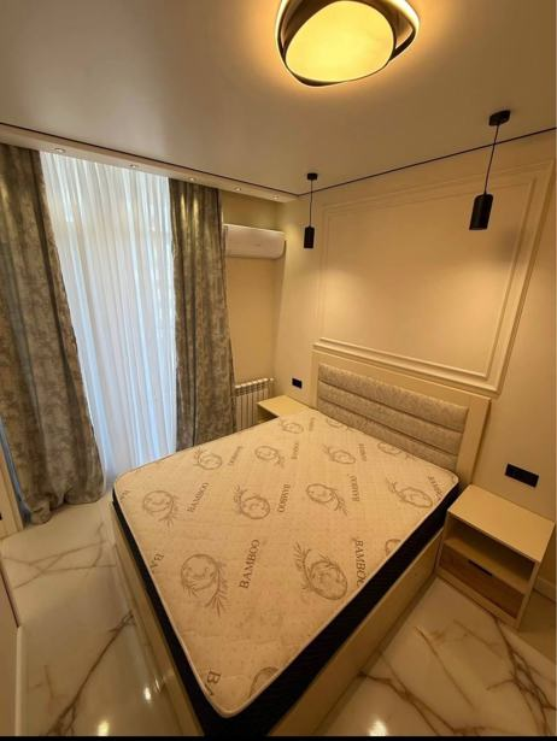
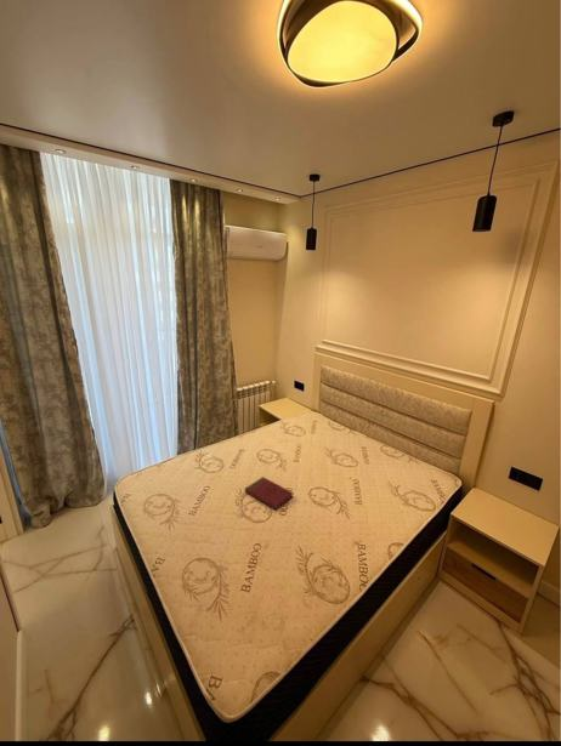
+ book (268, 491)
